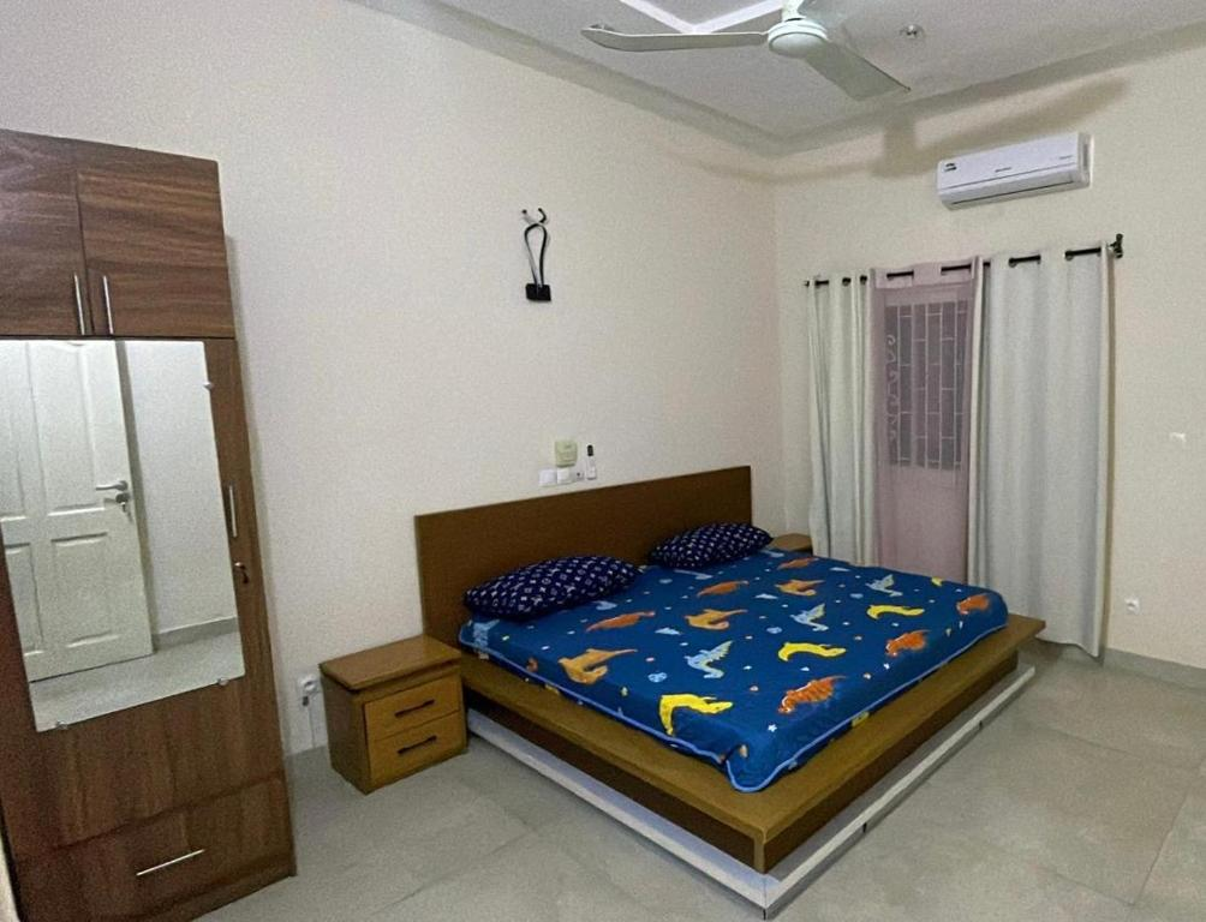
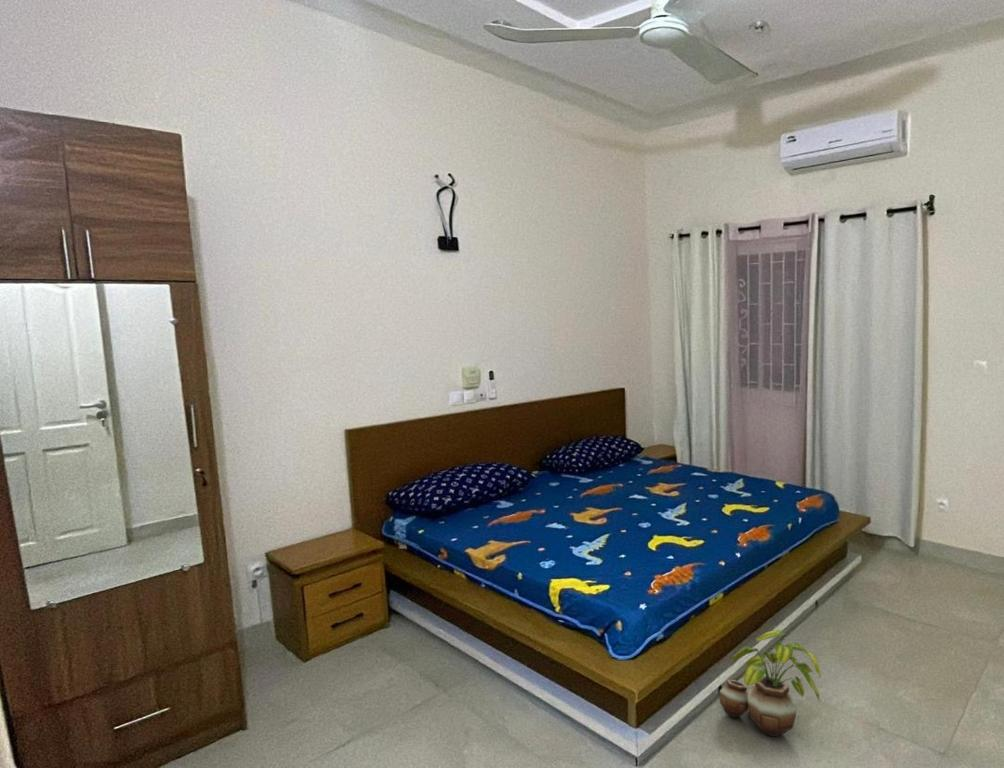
+ potted plant (772, 679)
